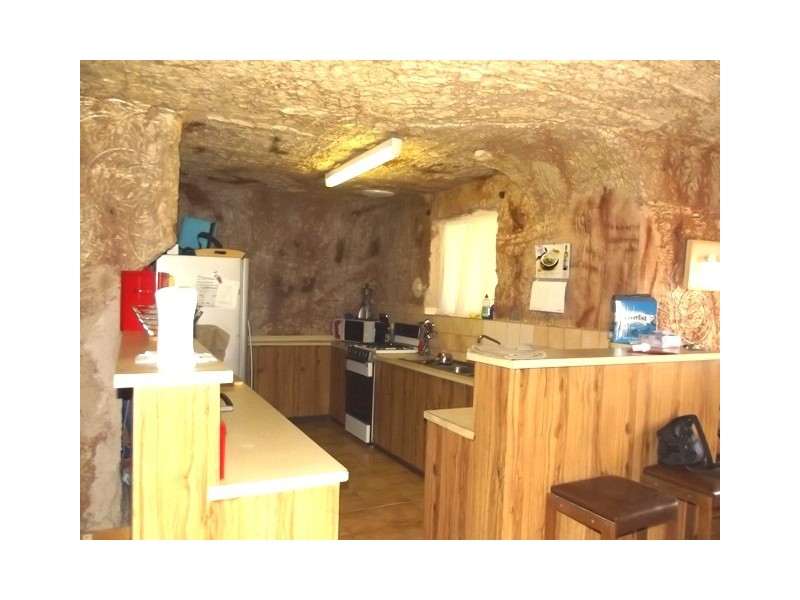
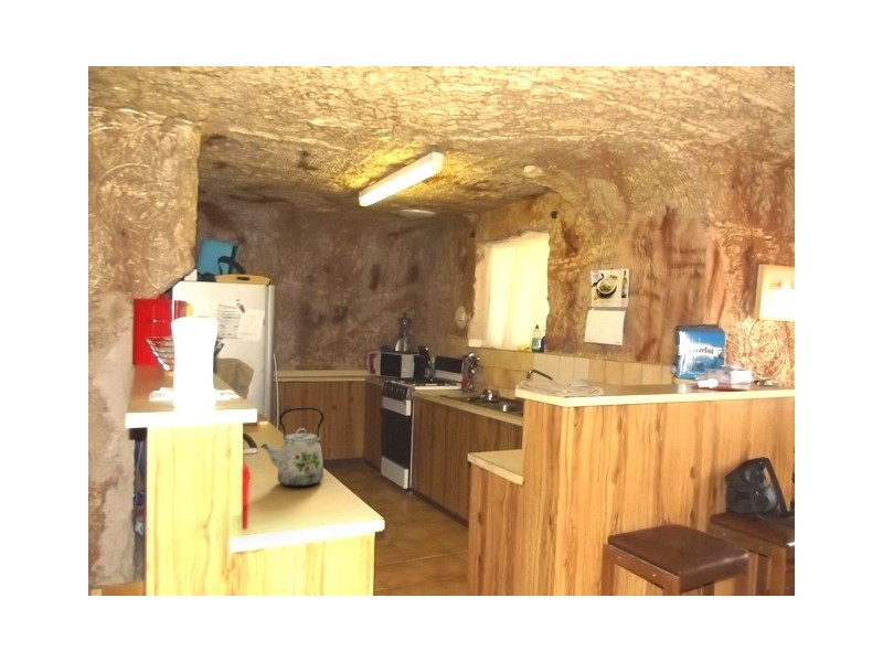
+ kettle (292, 446)
